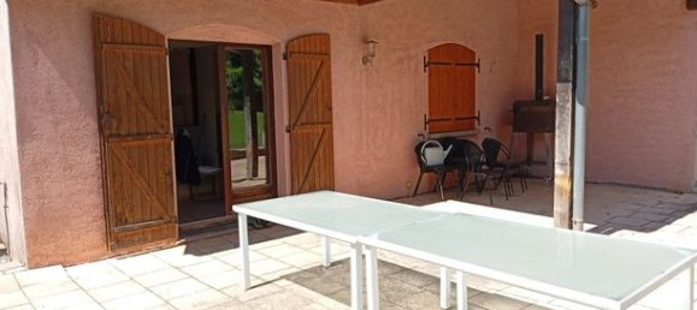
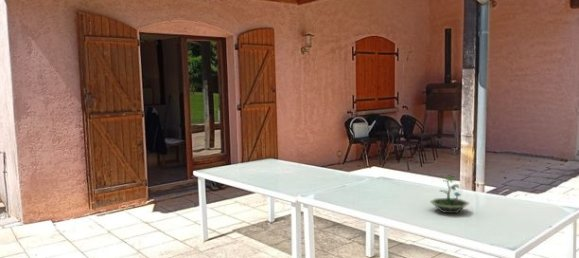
+ terrarium (448, 182)
